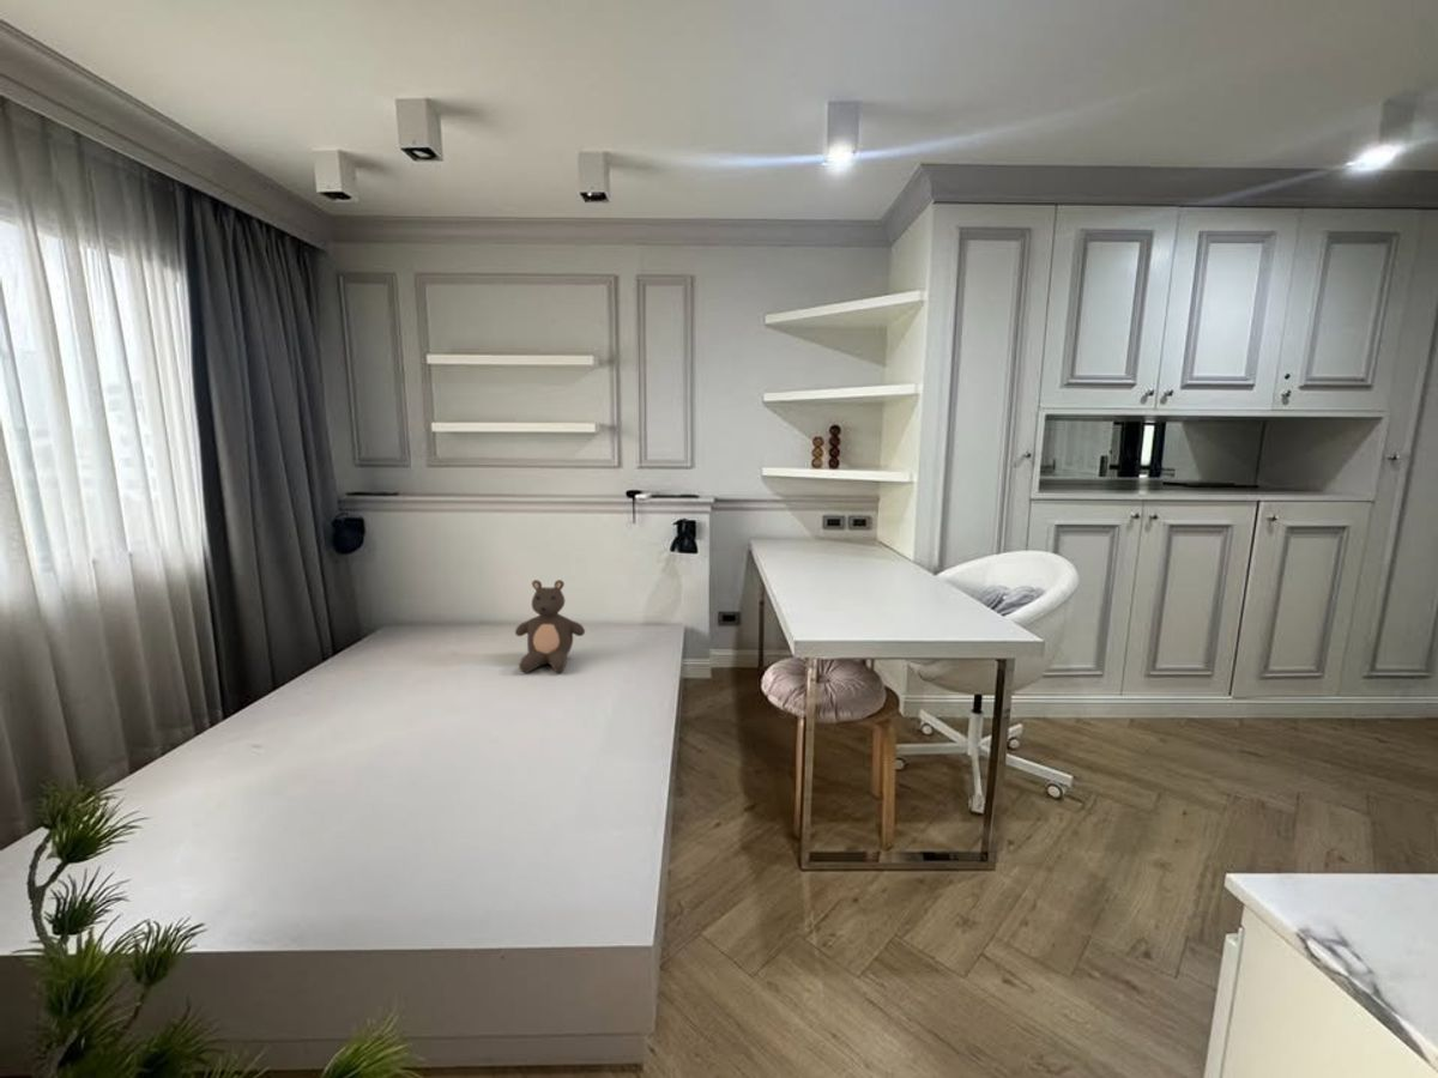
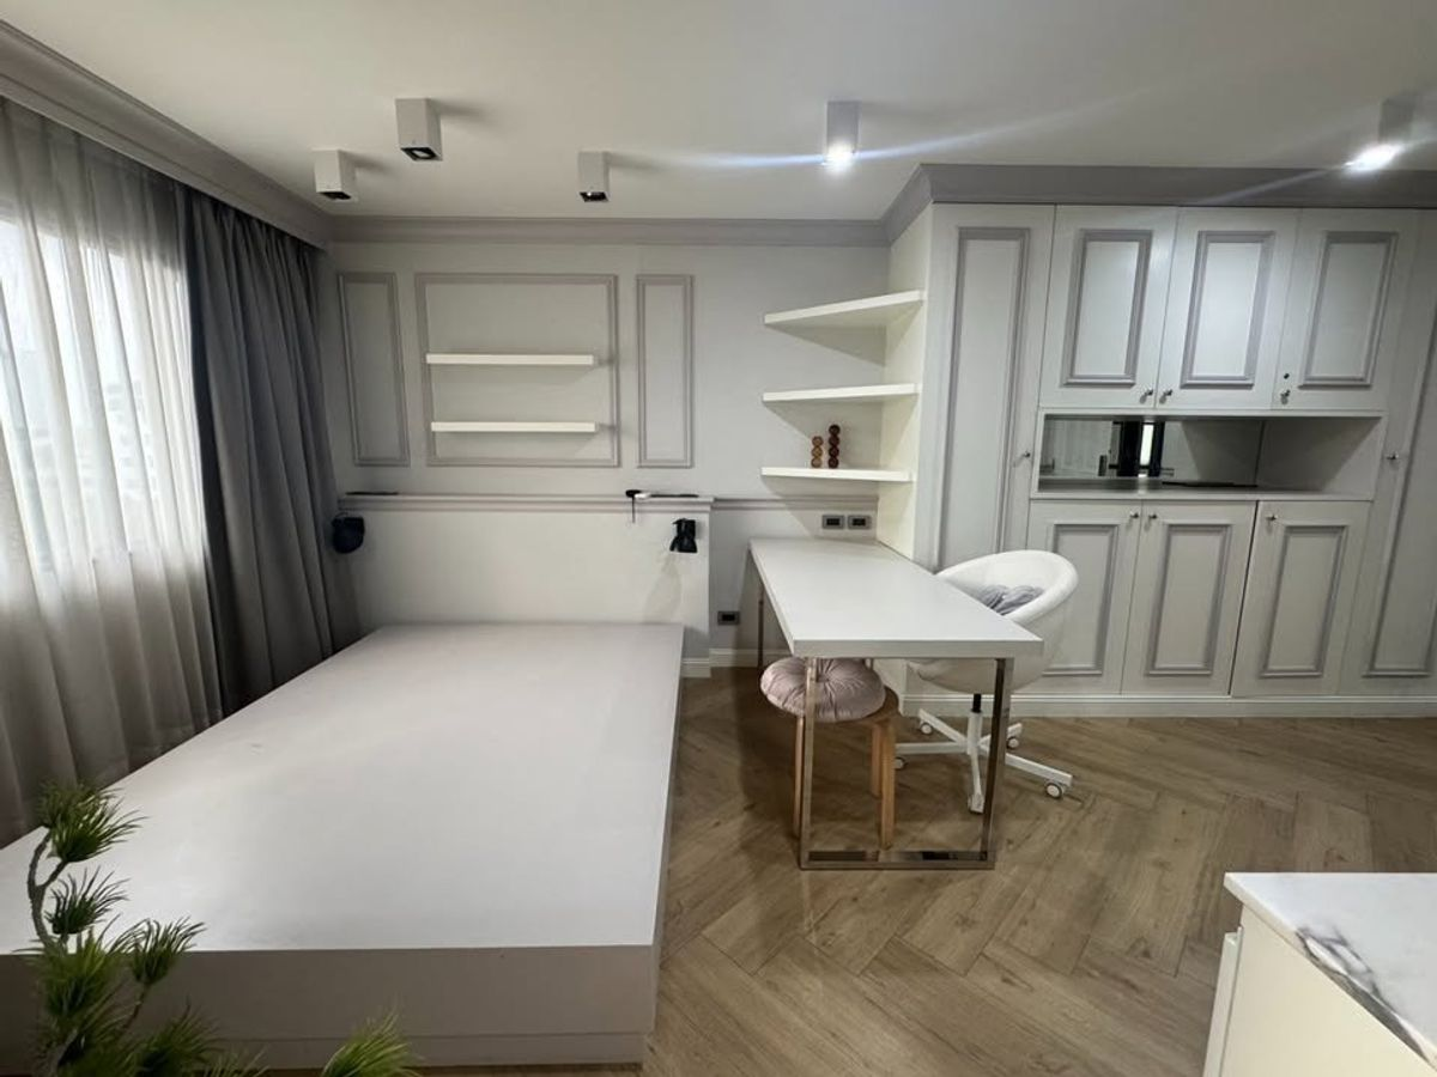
- teddy bear (546, 624)
